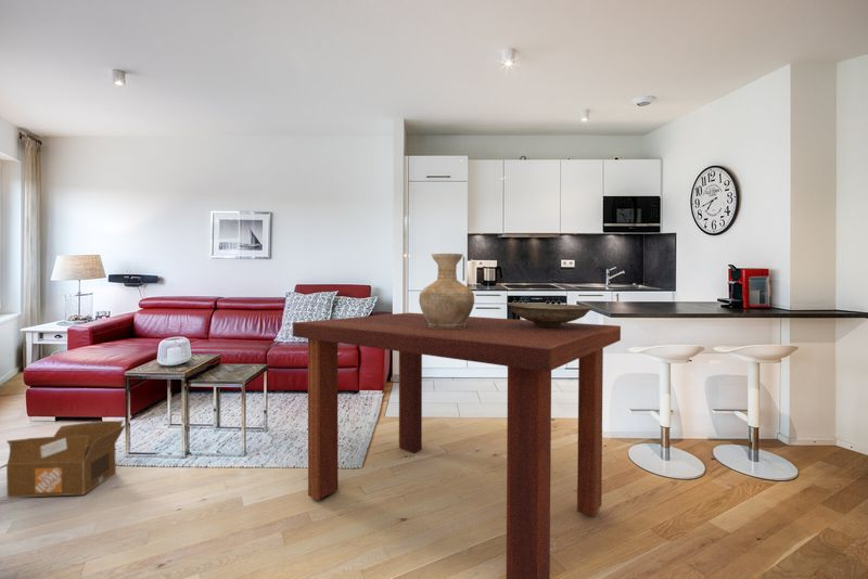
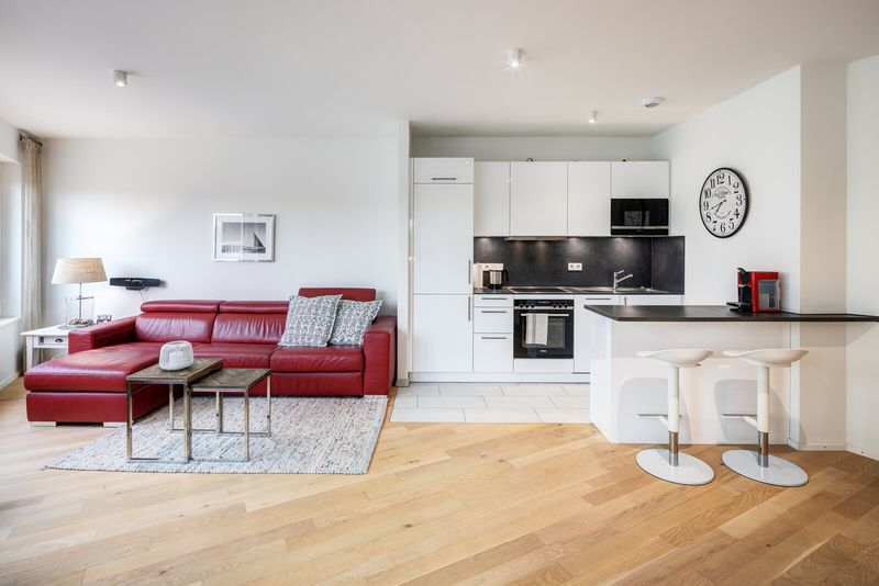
- cardboard box (66, 453)
- dining table (421, 414)
- decorative bowl (547, 314)
- vase (447, 290)
